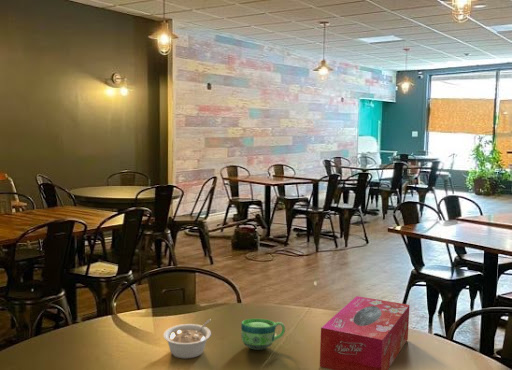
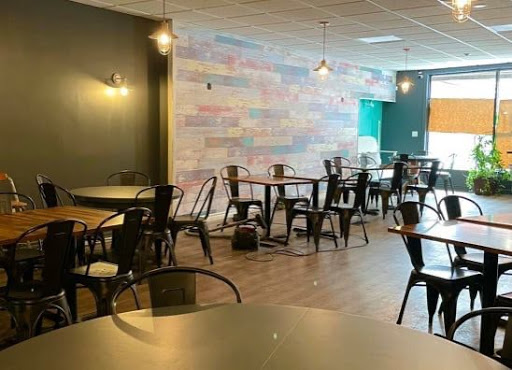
- cup (262, 333)
- legume (187, 339)
- tissue box (367, 333)
